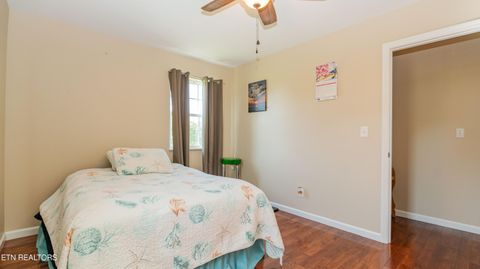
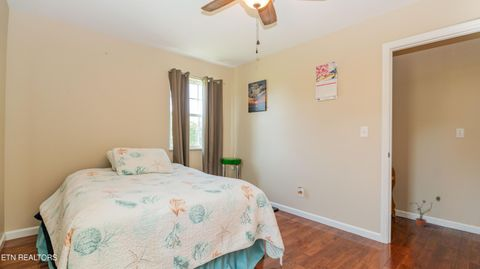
+ potted plant (424, 212)
